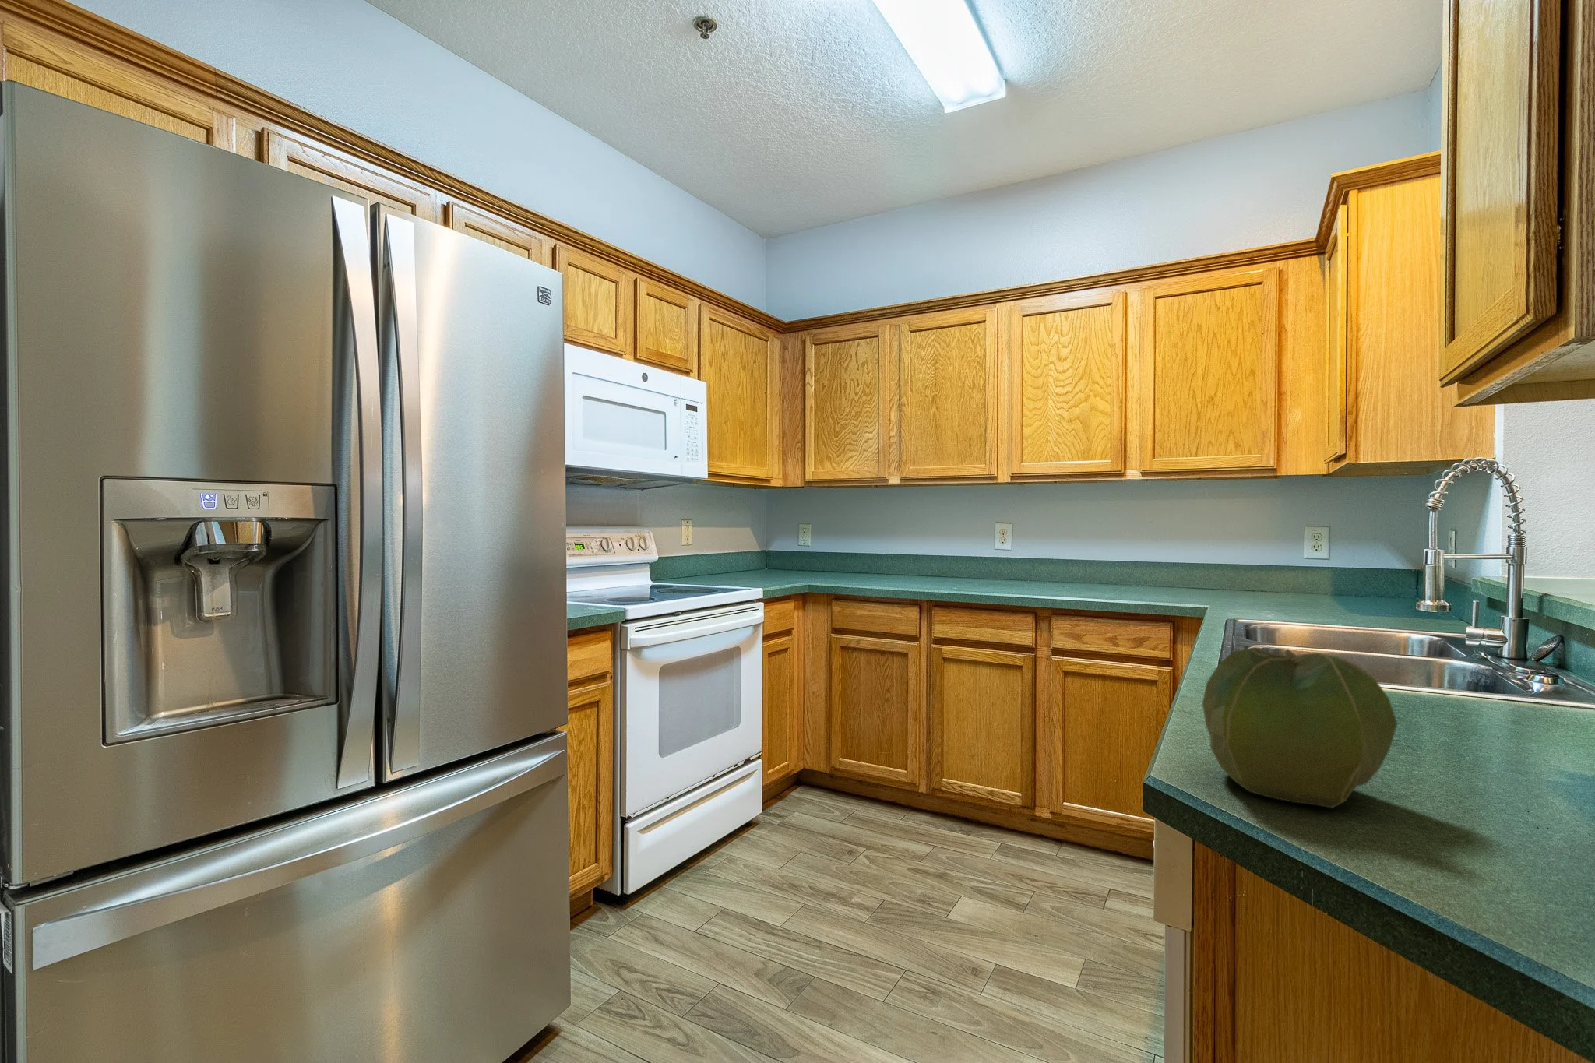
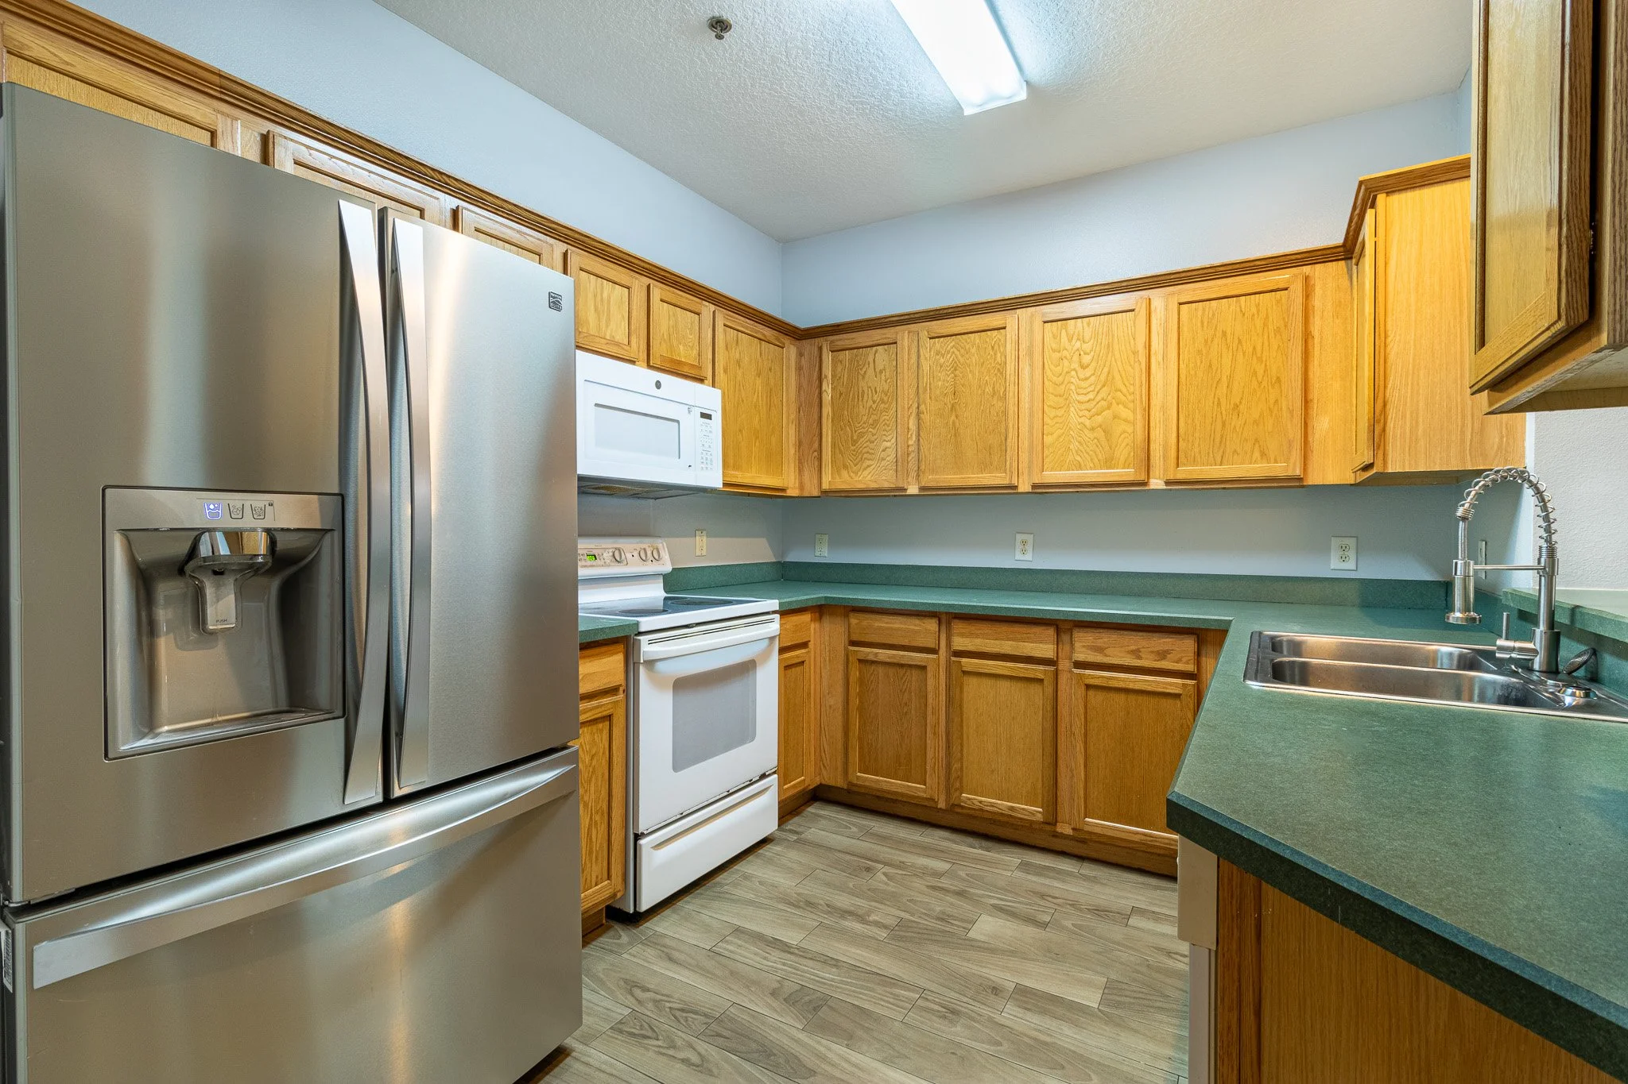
- cabbage (1299, 720)
